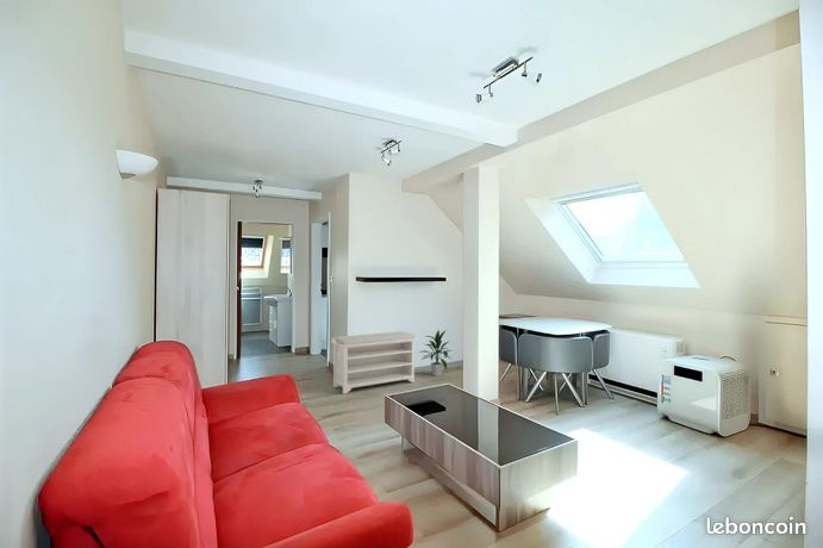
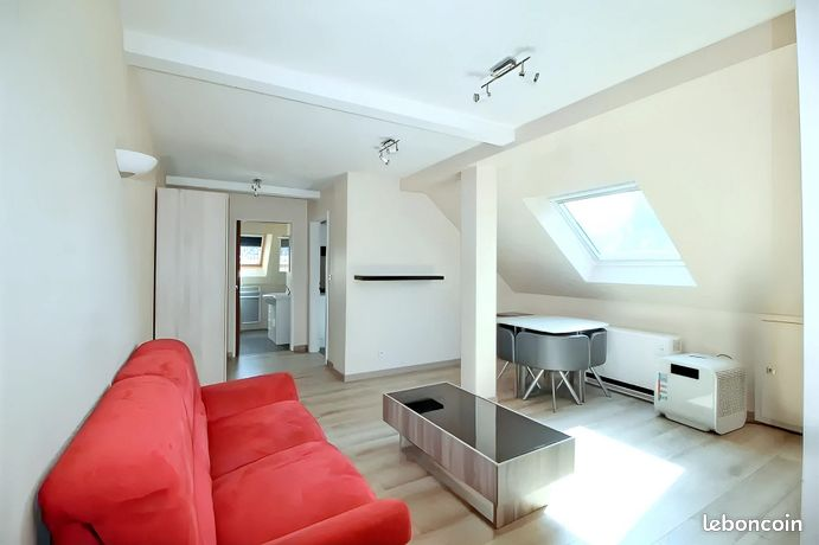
- bench (375, 360)
- indoor plant (436, 353)
